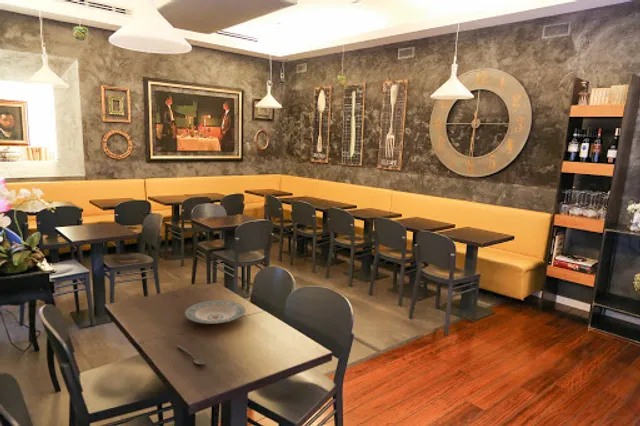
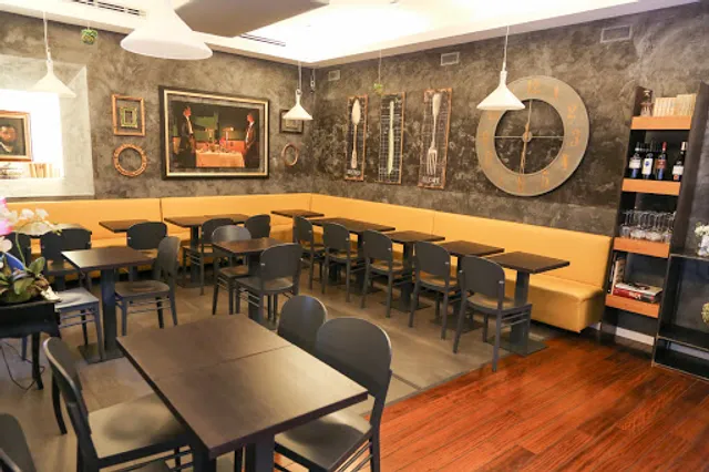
- plate (215, 314)
- spoon (190, 354)
